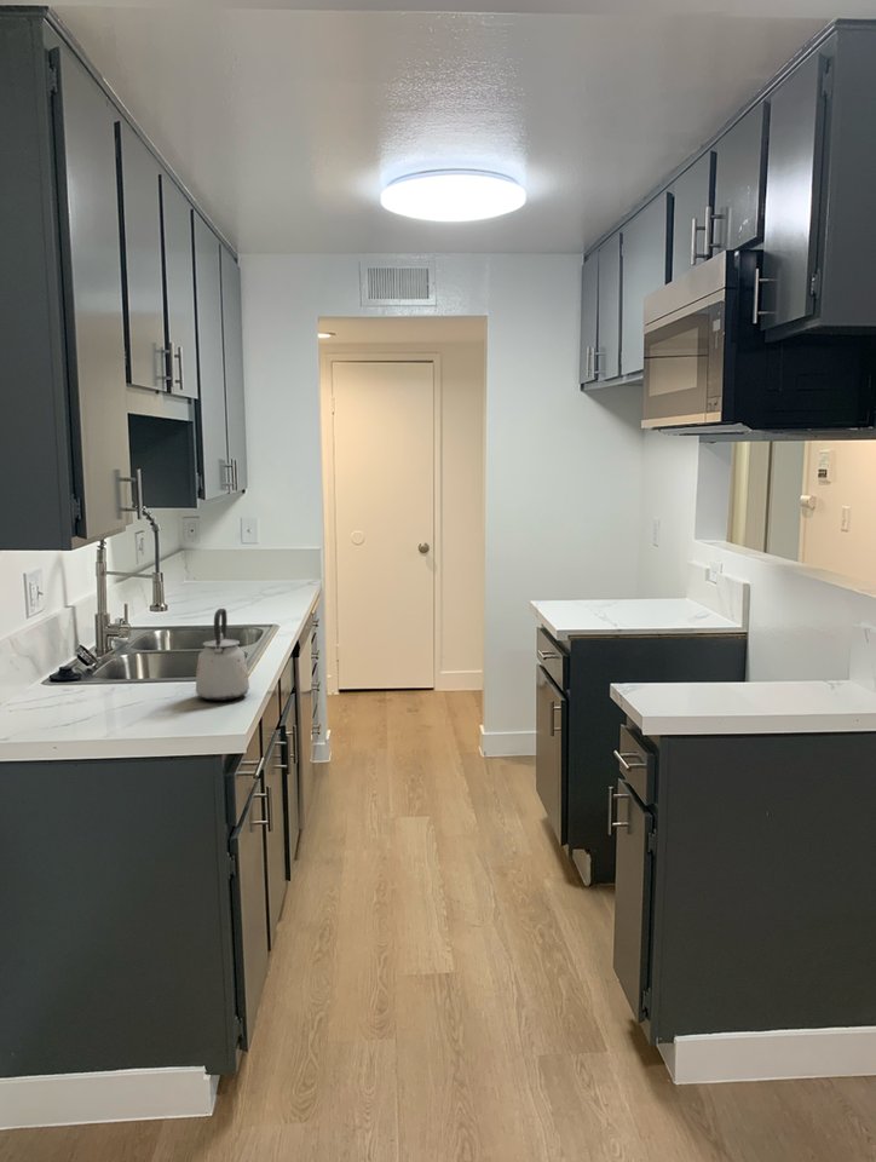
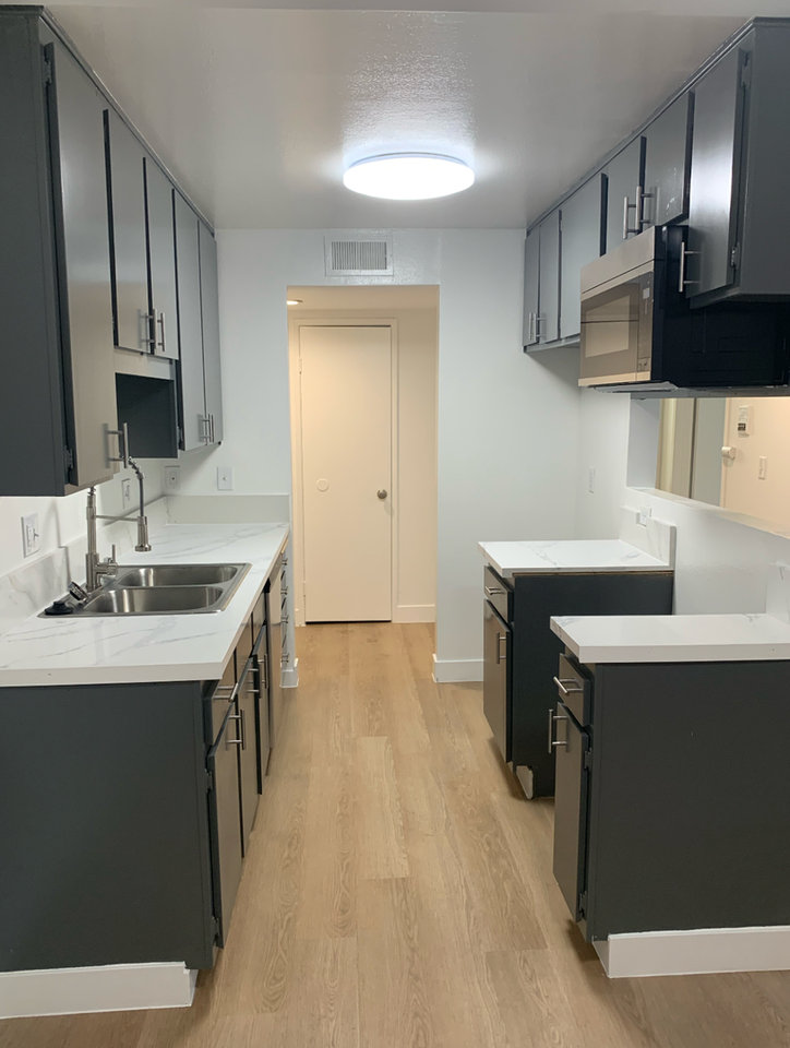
- kettle (223, 651)
